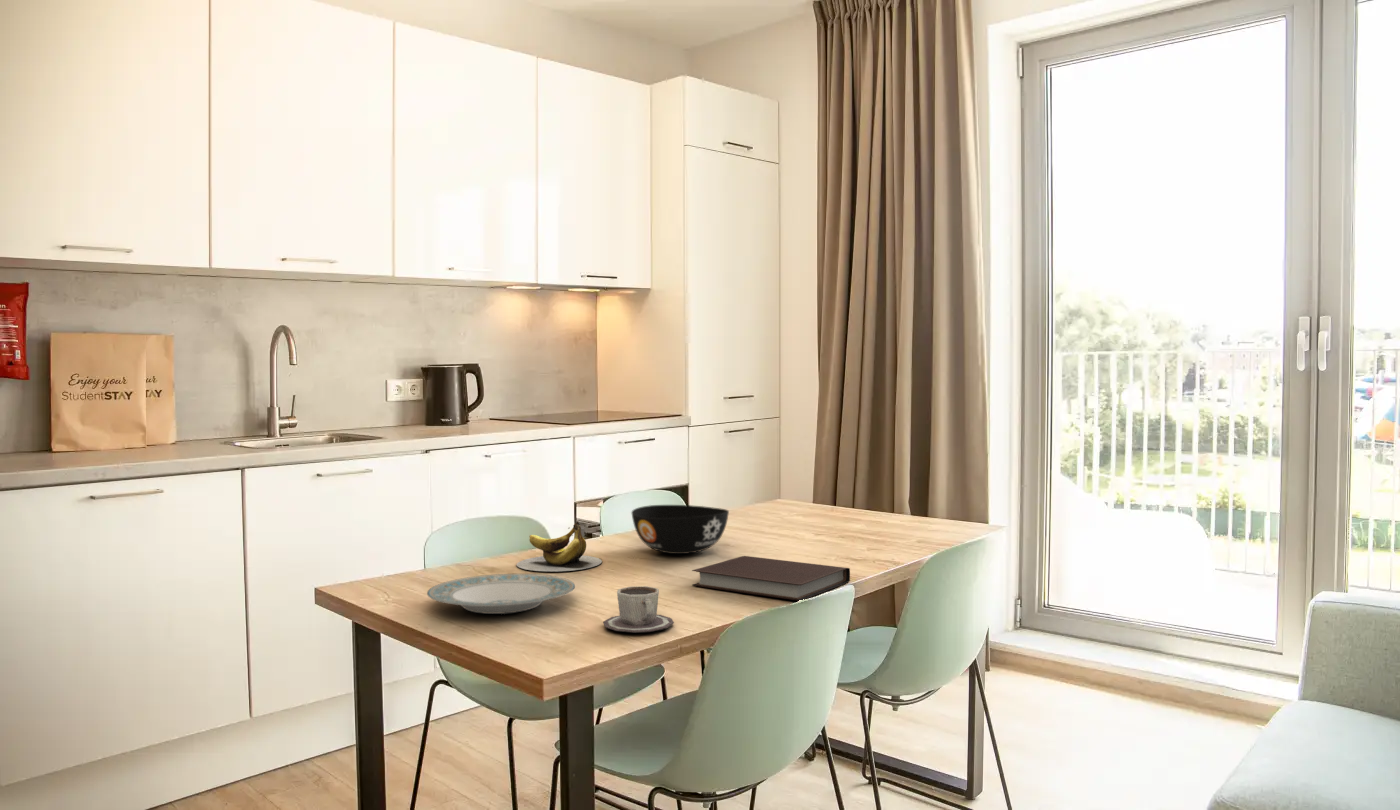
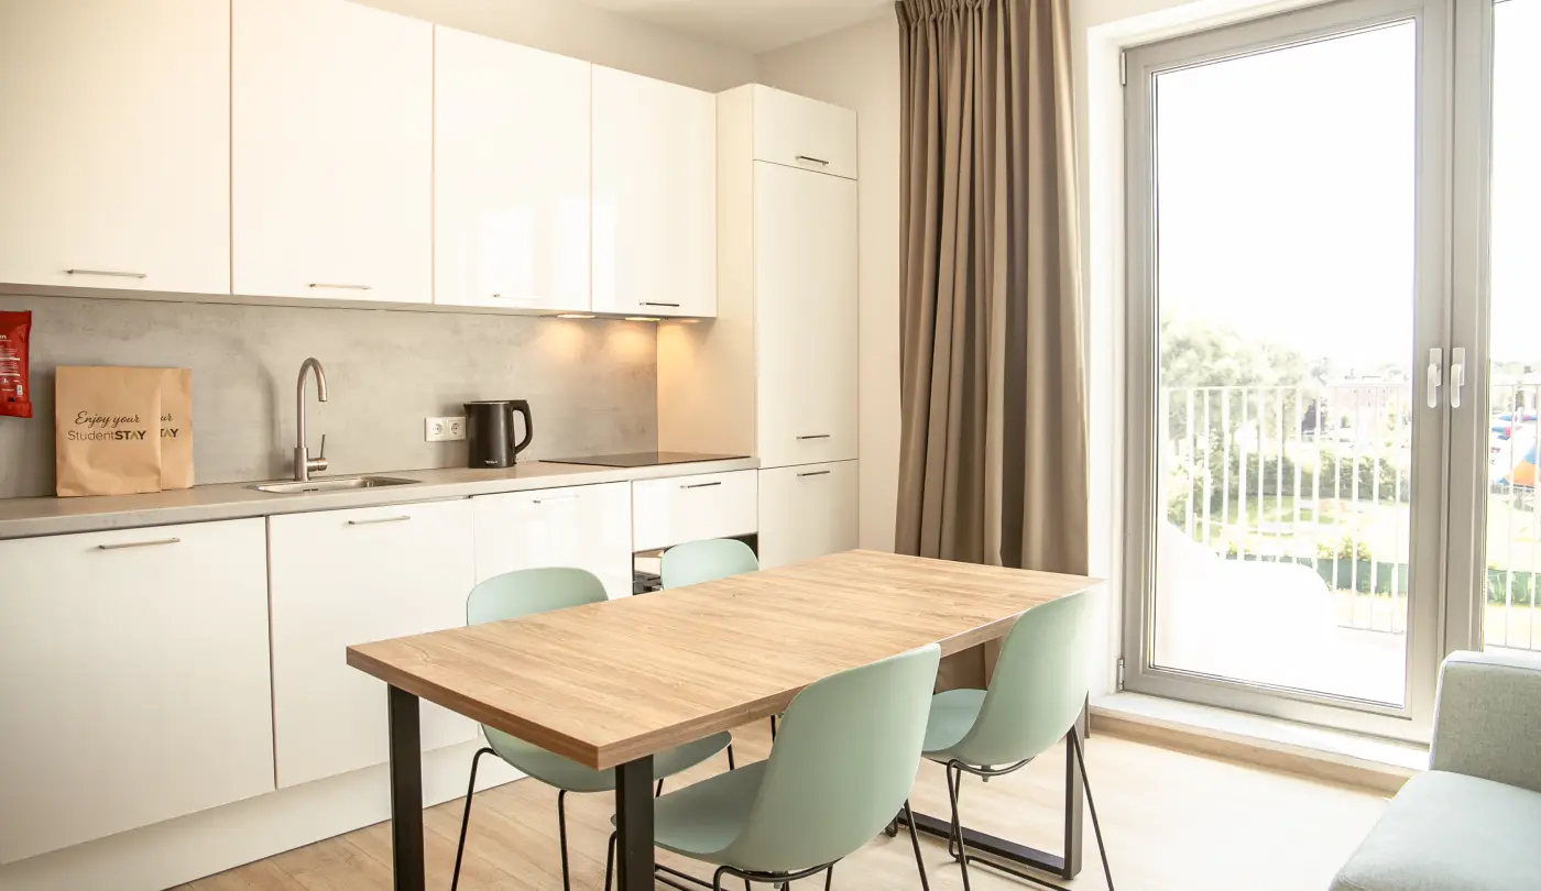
- plate (502, 597)
- cup (638, 608)
- notebook (771, 576)
- bowl (680, 531)
- banana (559, 541)
